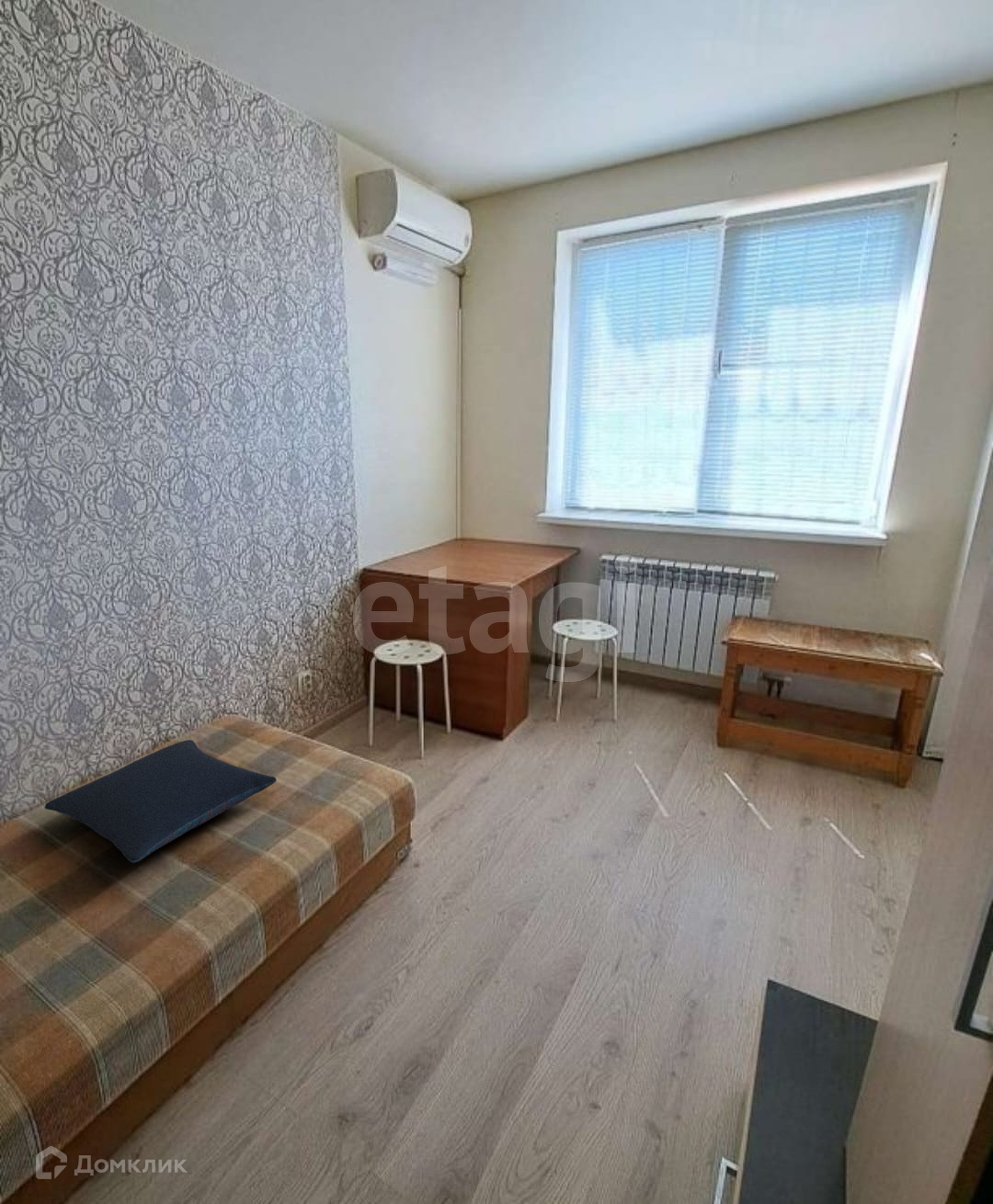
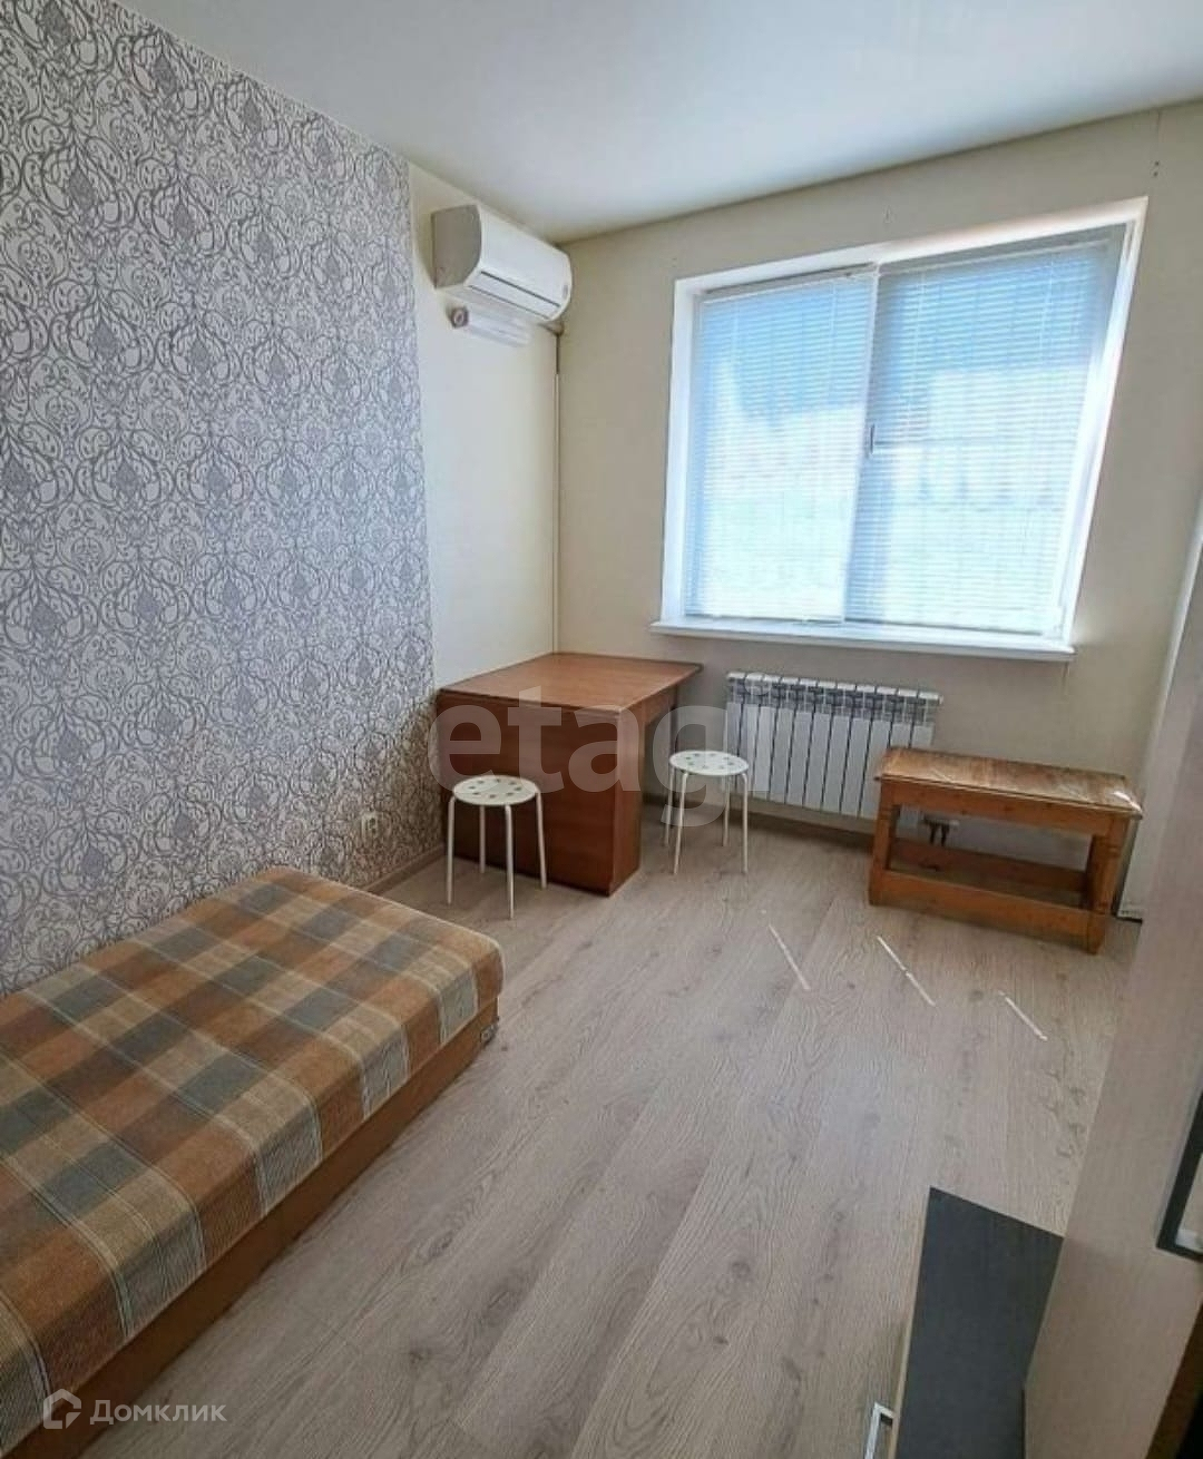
- pillow (166, 791)
